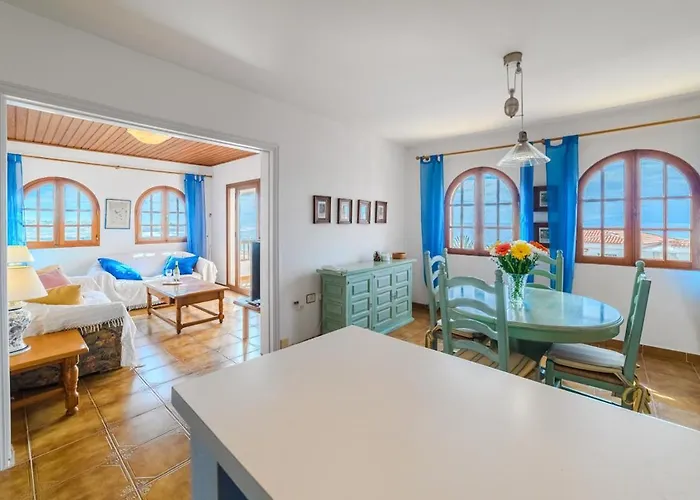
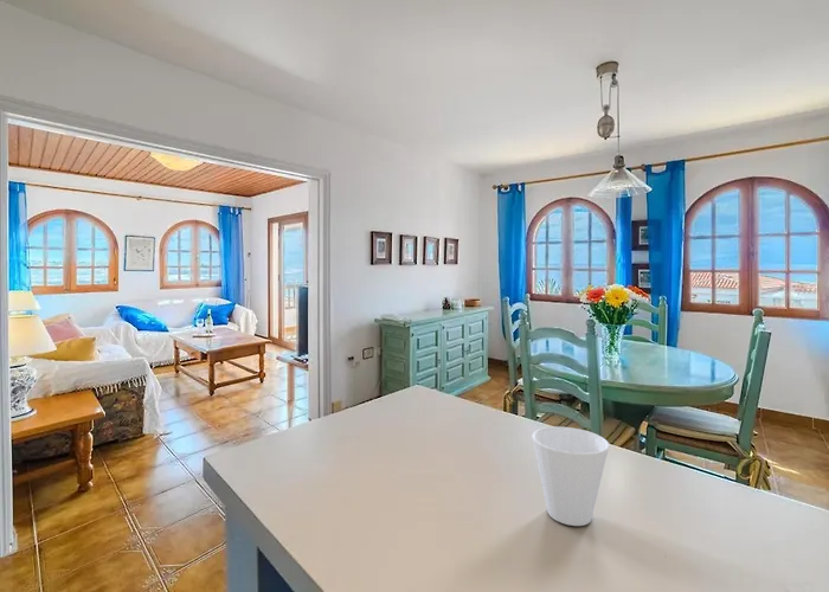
+ cup (568, 476)
